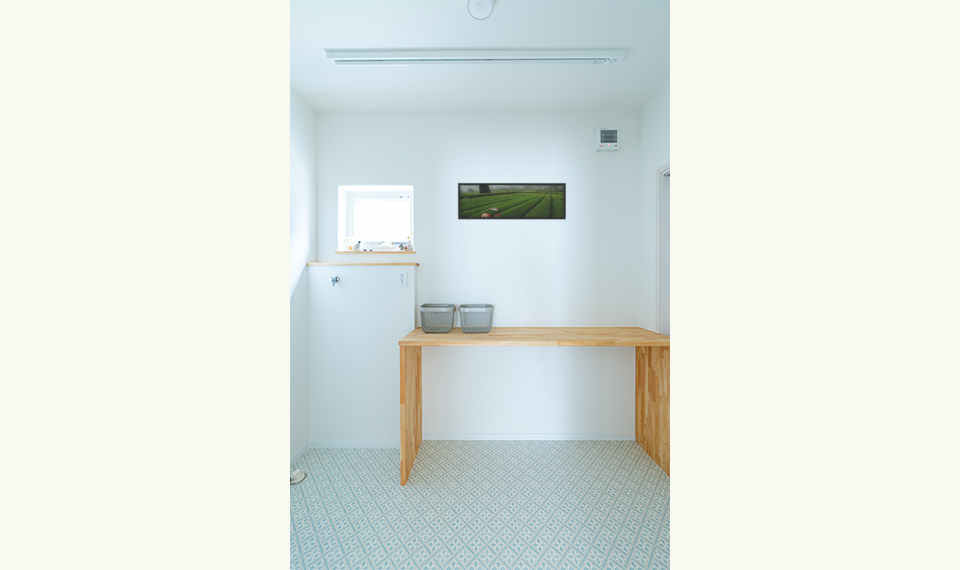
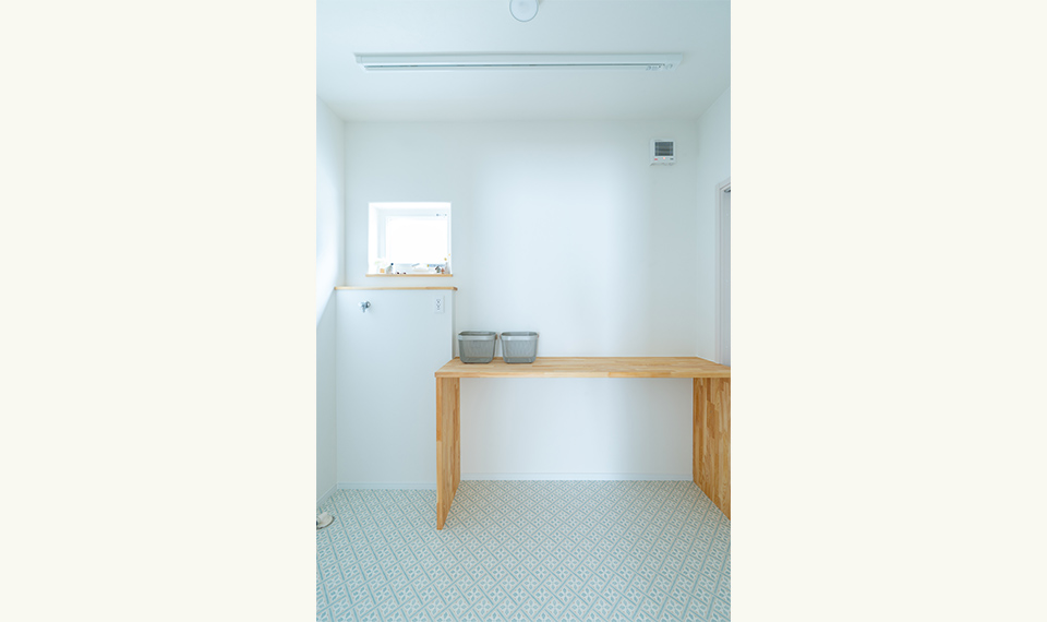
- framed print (511, 201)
